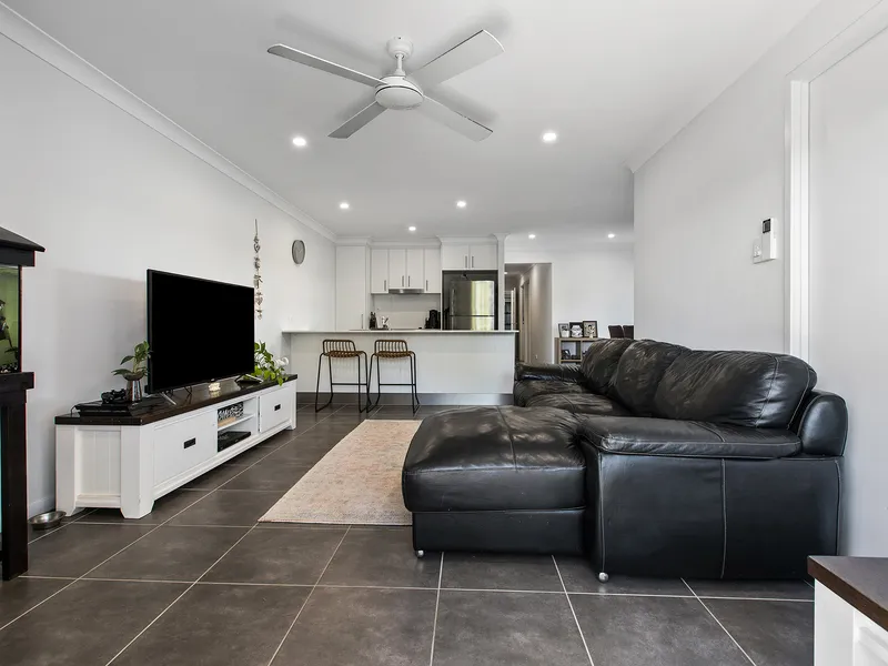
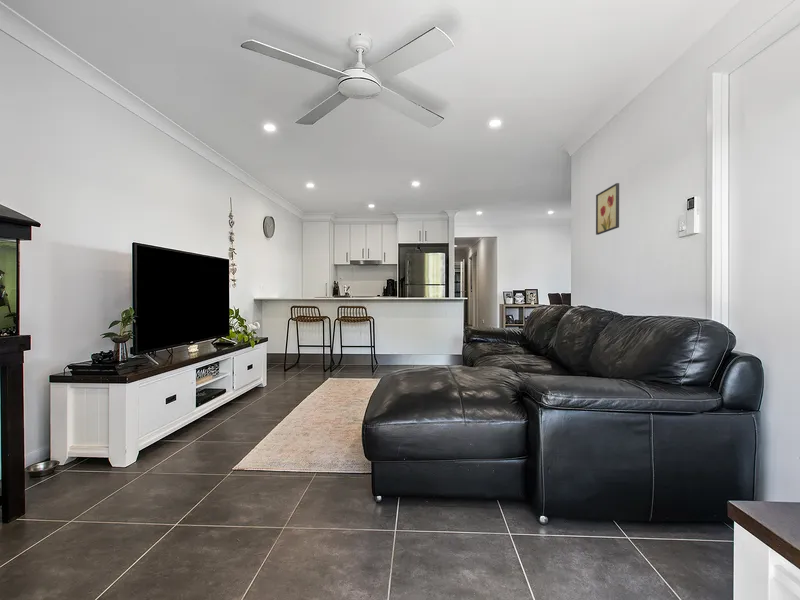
+ wall art (607, 210)
